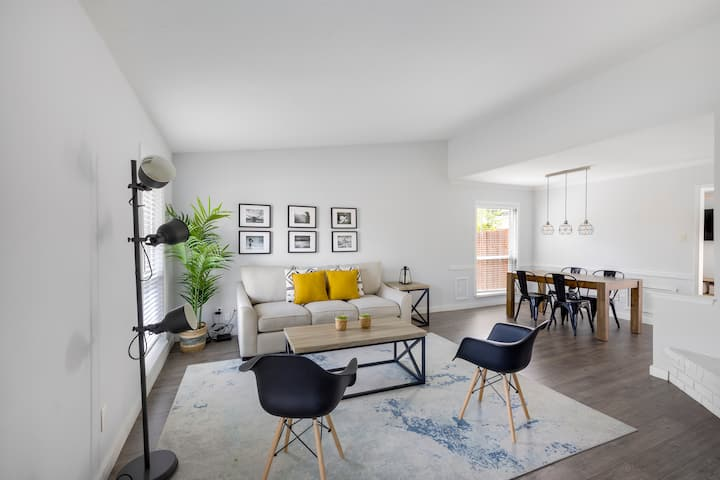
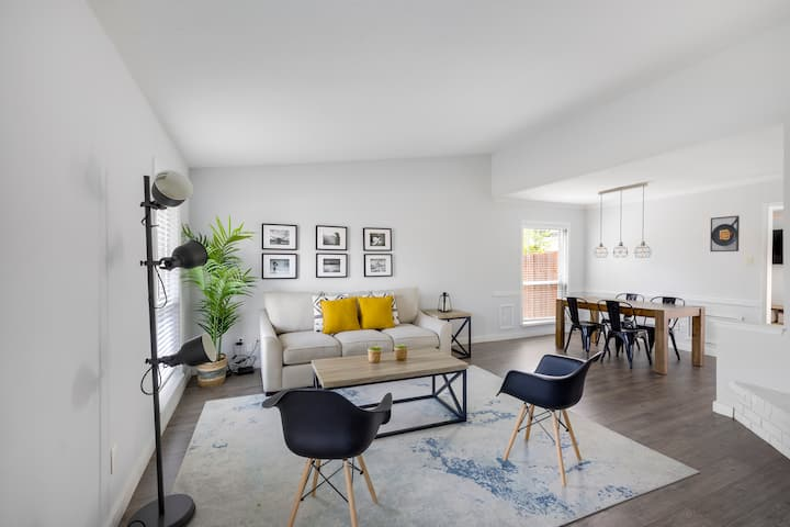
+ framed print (724, 234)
